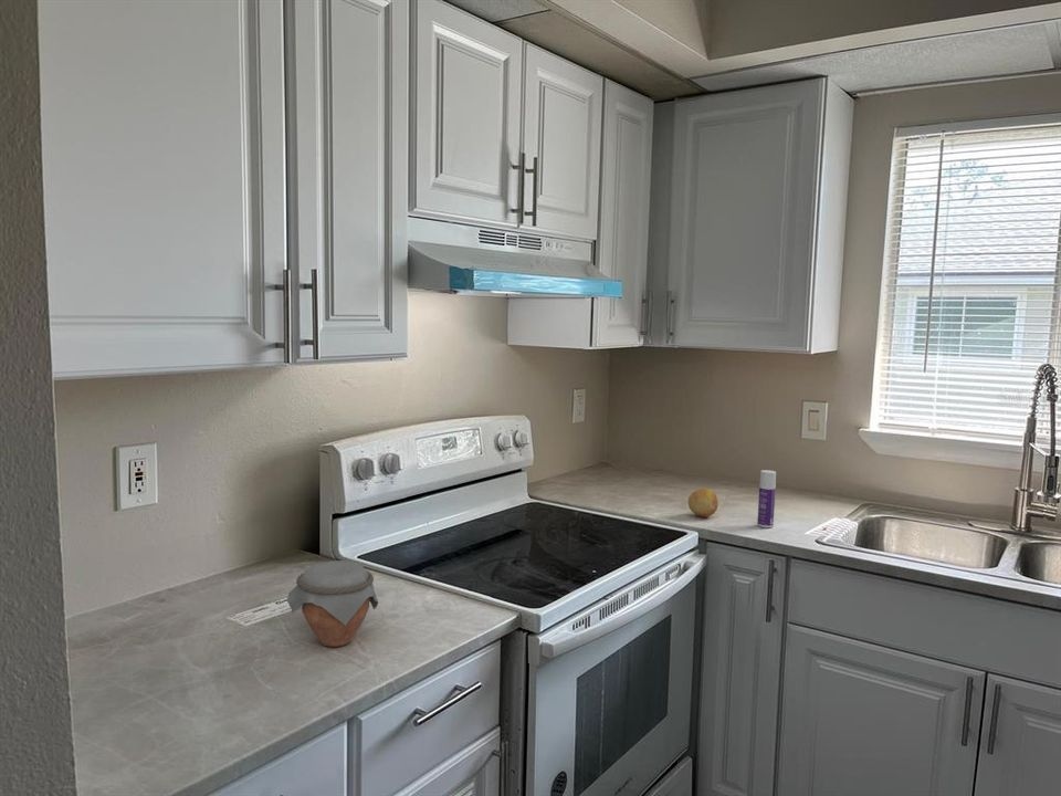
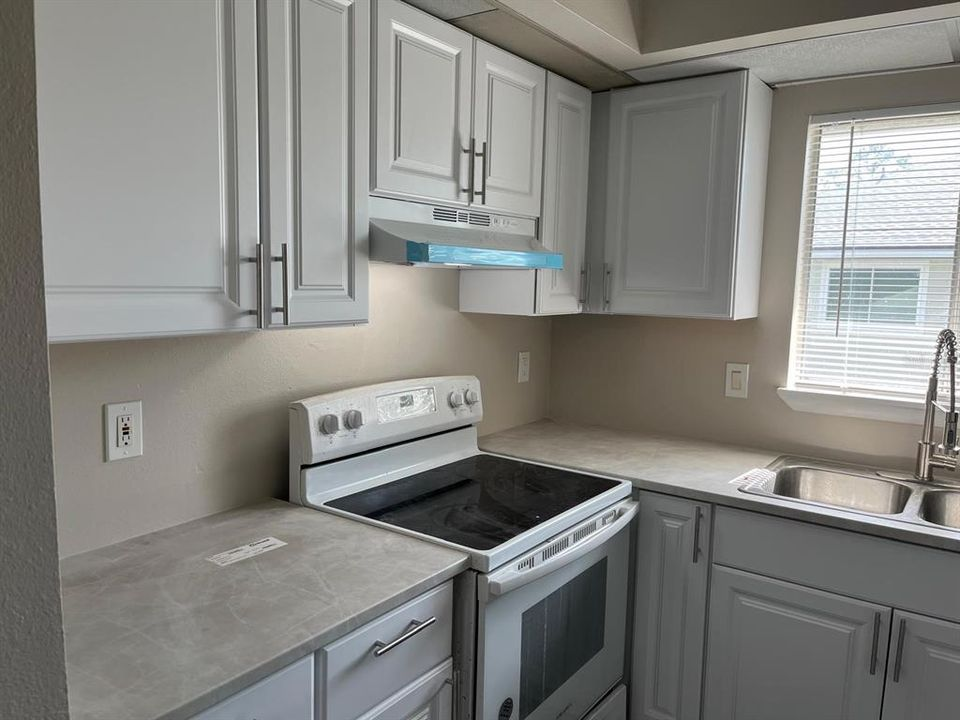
- bottle (766, 499)
- jar (336, 604)
- fruit (703, 502)
